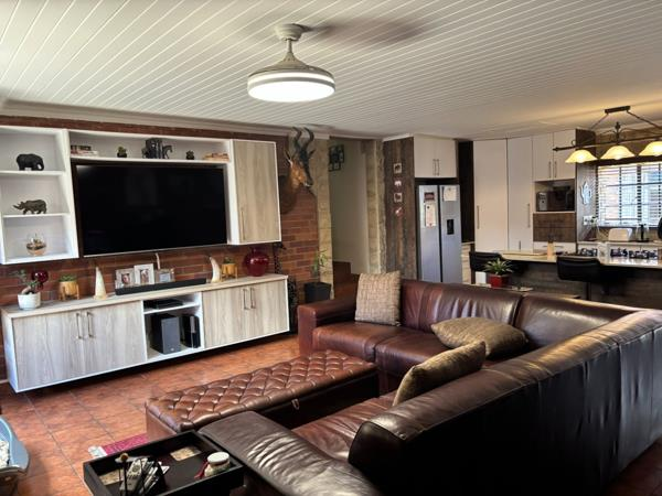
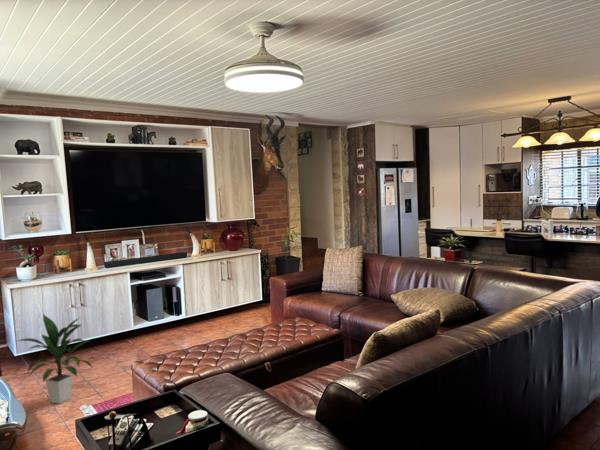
+ indoor plant (61, 356)
